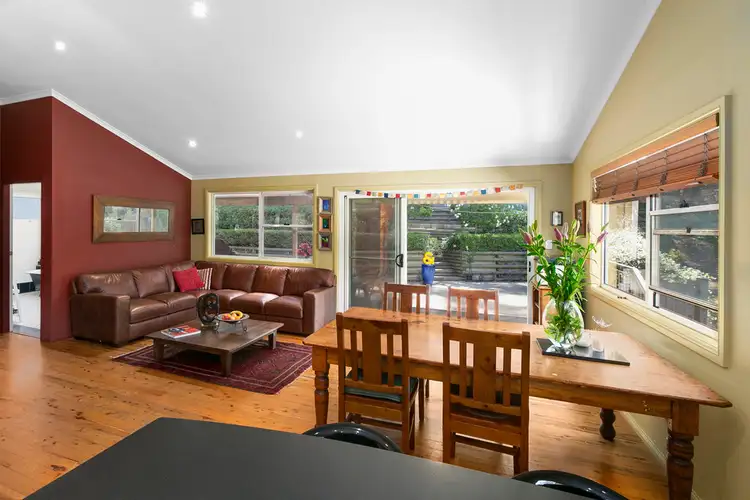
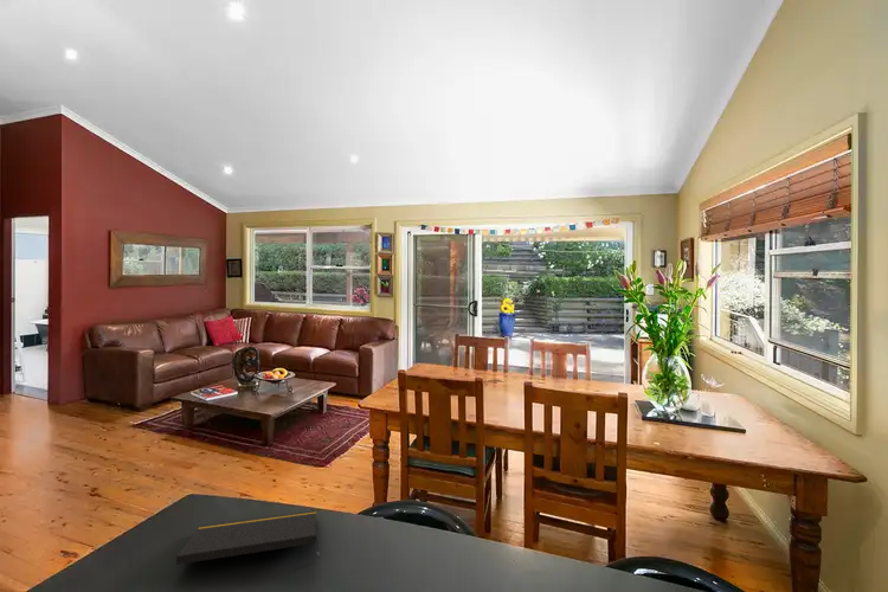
+ notepad (255, 534)
